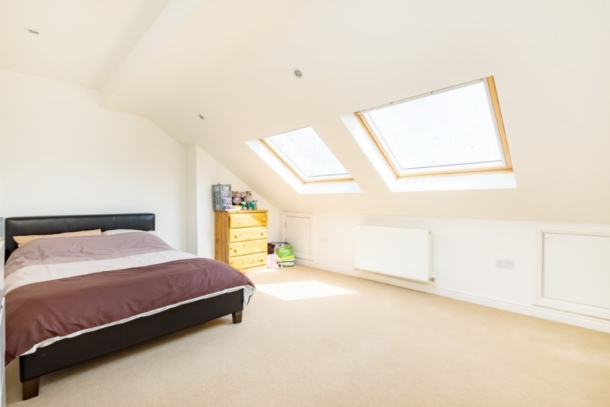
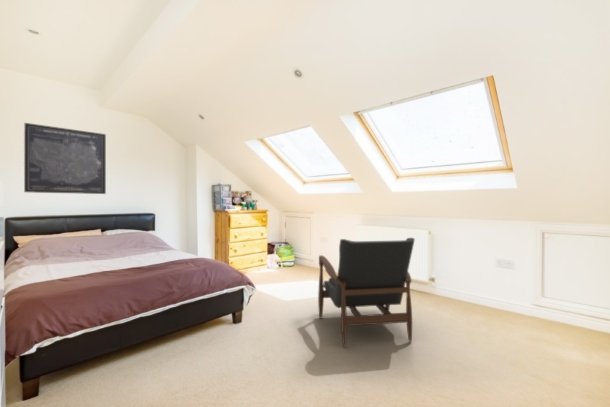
+ wall art (68, 161)
+ armchair (365, 282)
